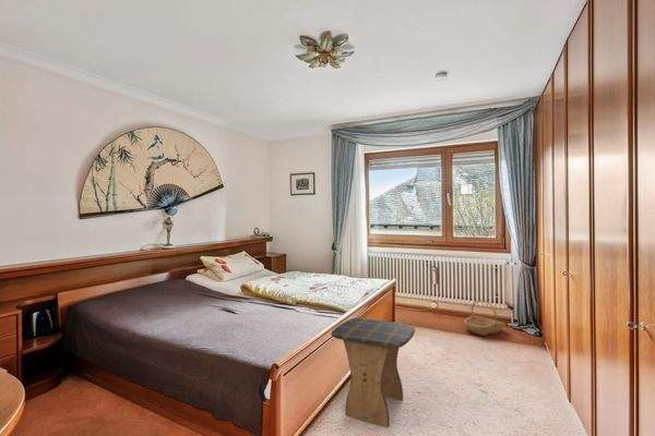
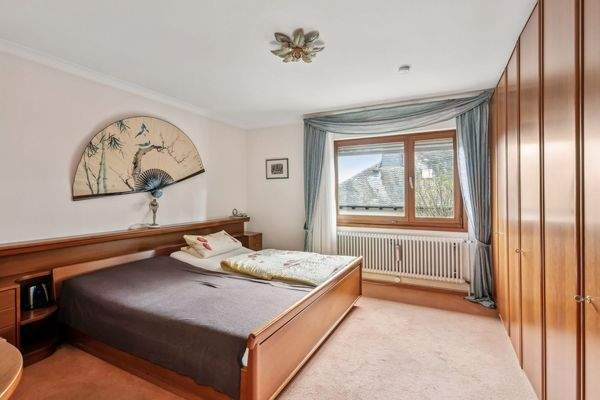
- stool (373, 367)
- basket (484, 317)
